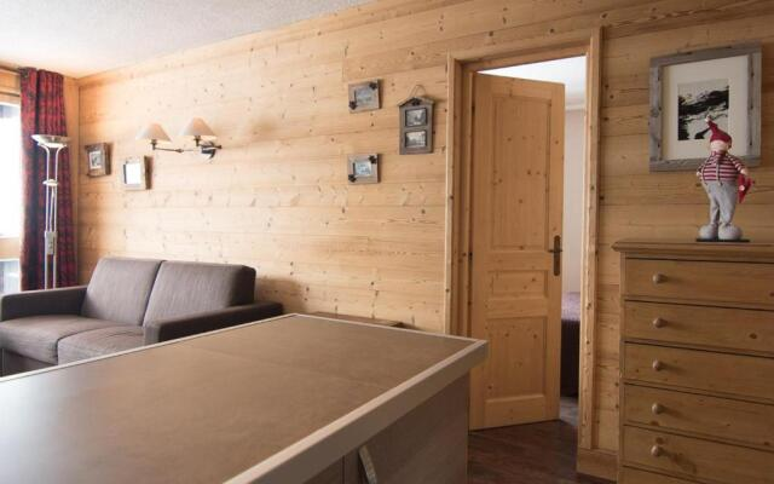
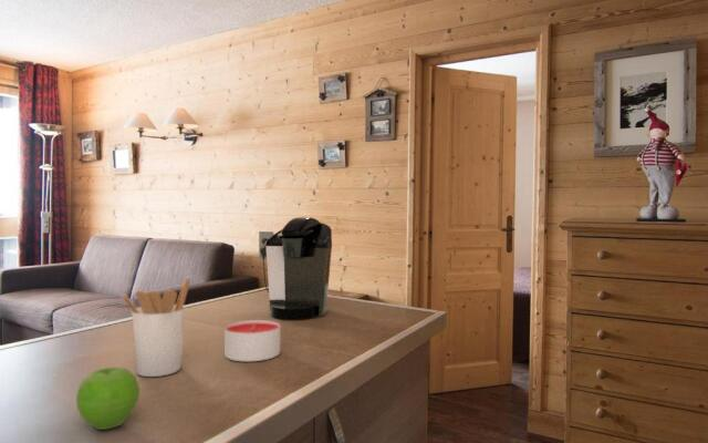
+ utensil holder (158, 327)
+ candle (252, 338)
+ fruit (108, 398)
+ coffee maker (284, 264)
